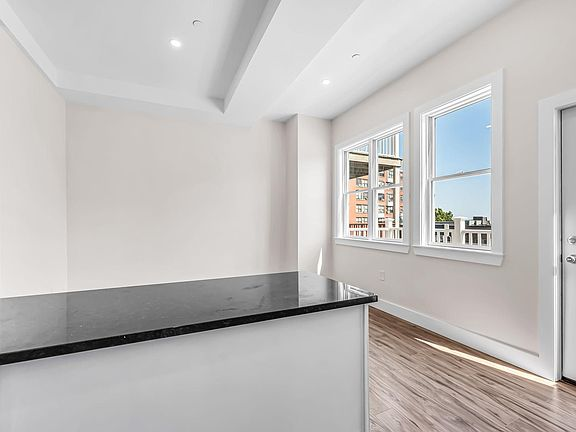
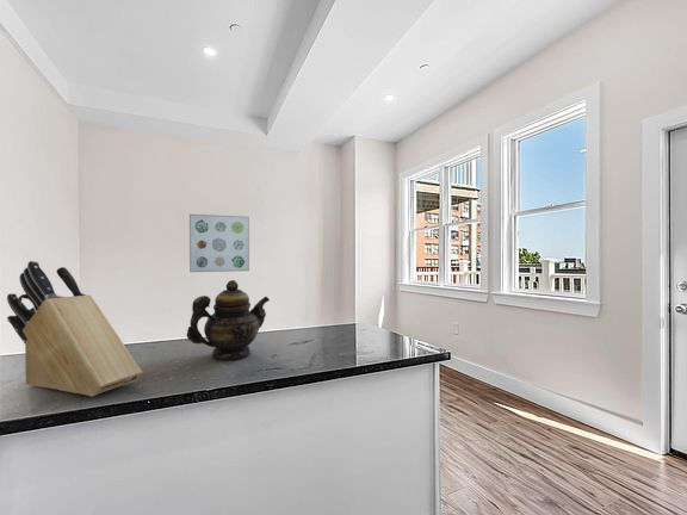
+ knife block (72, 322)
+ teapot (230, 317)
+ wall art (219, 243)
